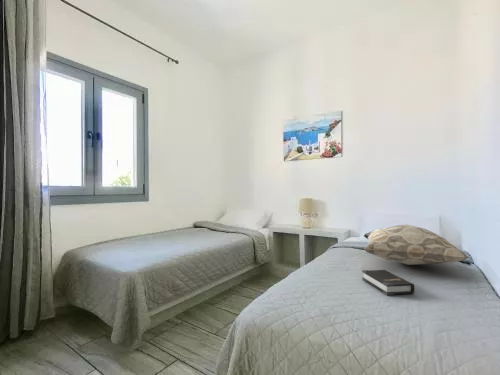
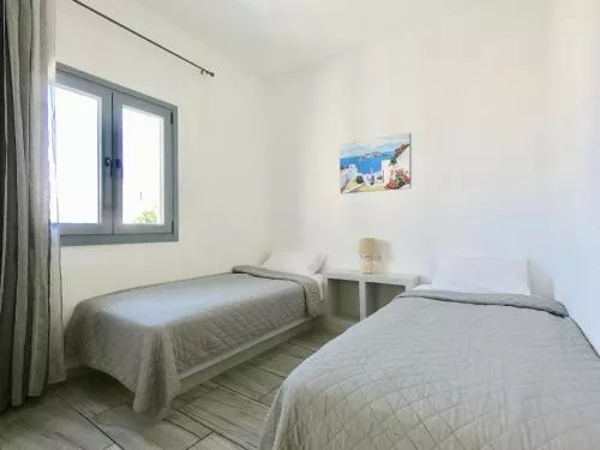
- decorative pillow (406, 244)
- hardback book (386, 281)
